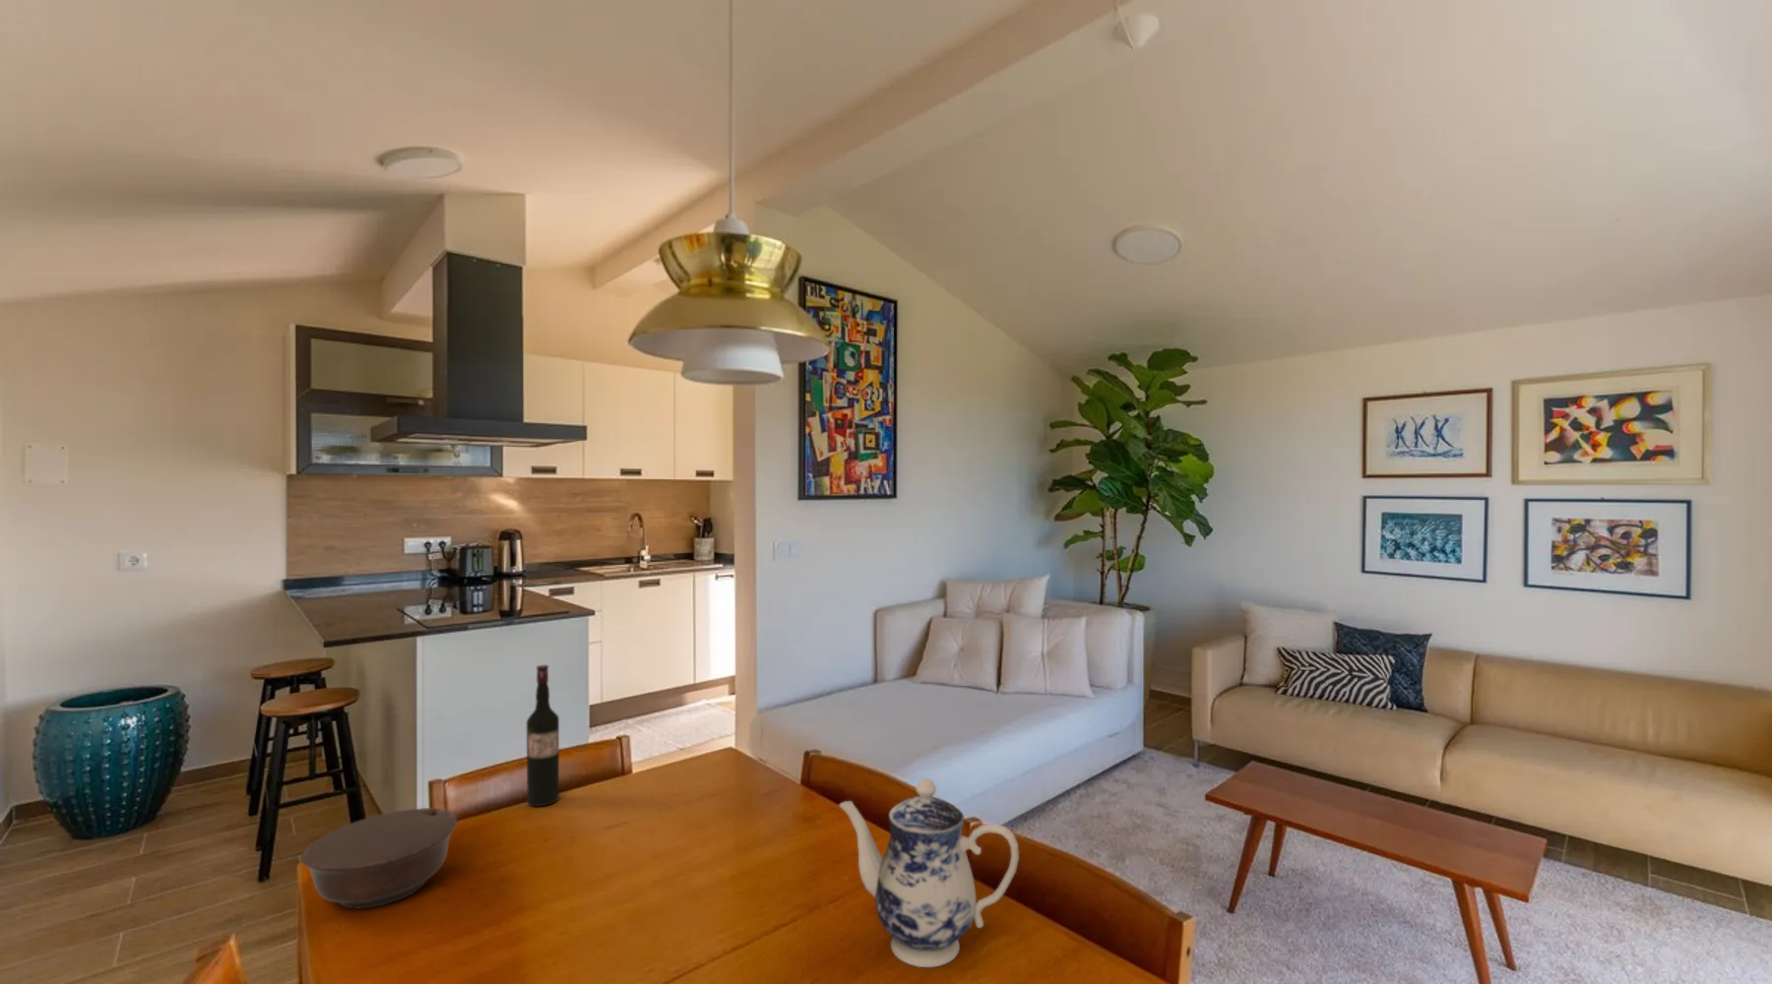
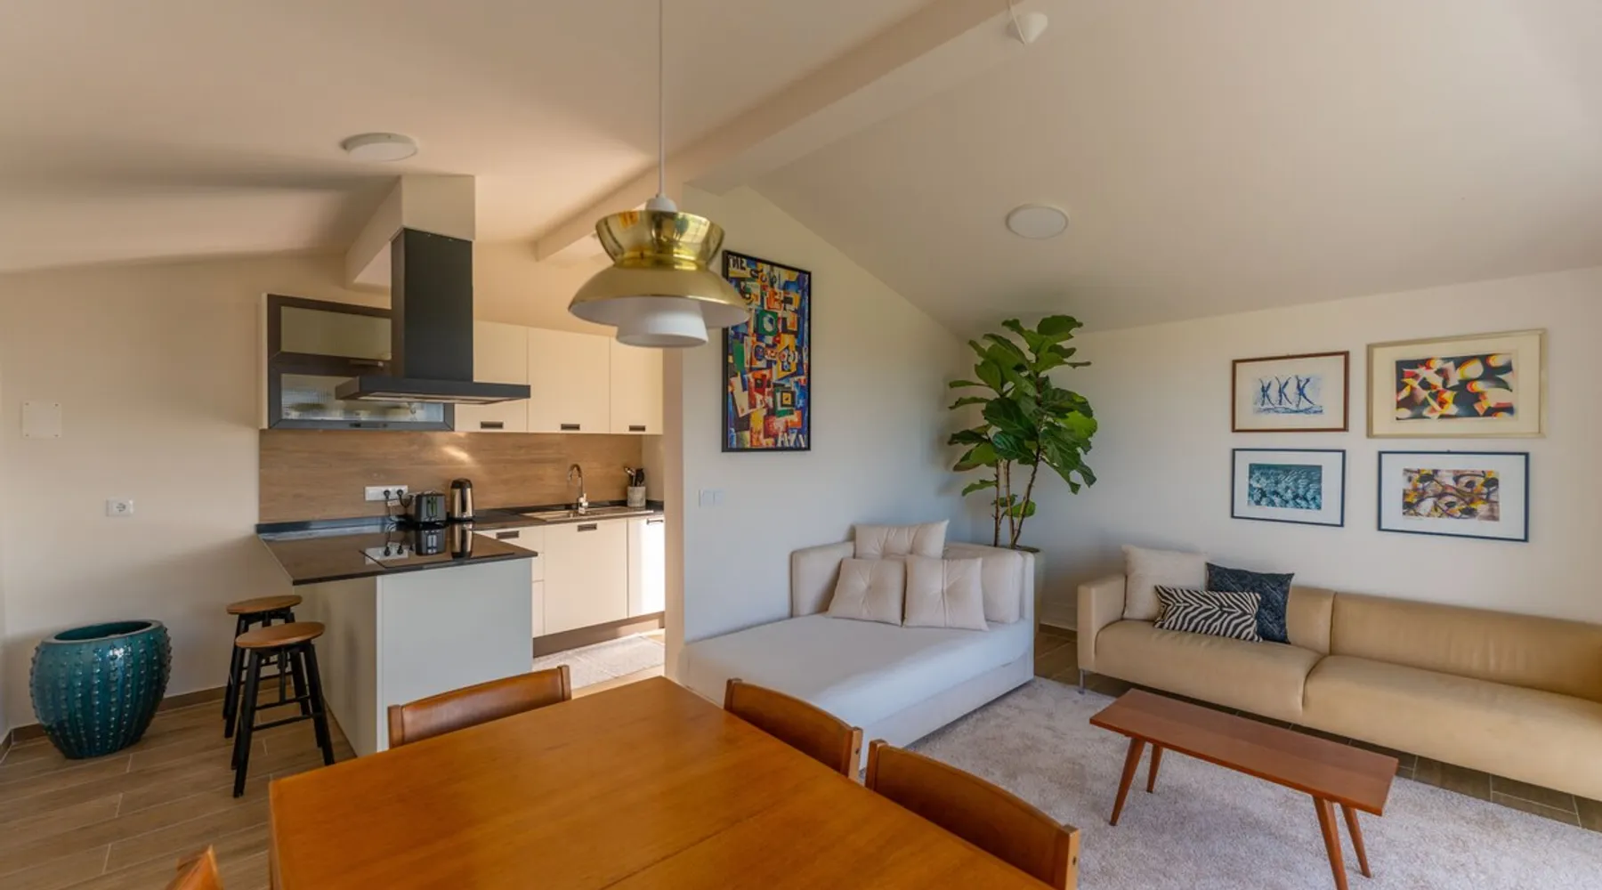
- teapot (925, 862)
- wine bottle (543, 733)
- bowl (382, 860)
